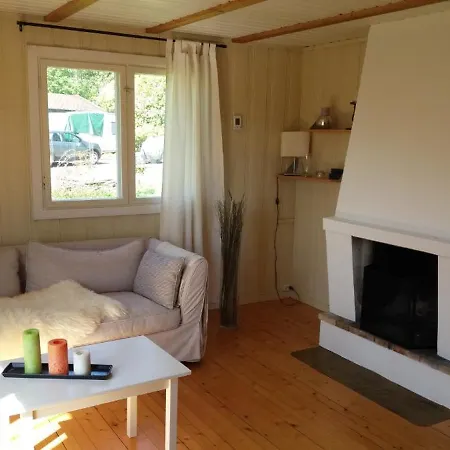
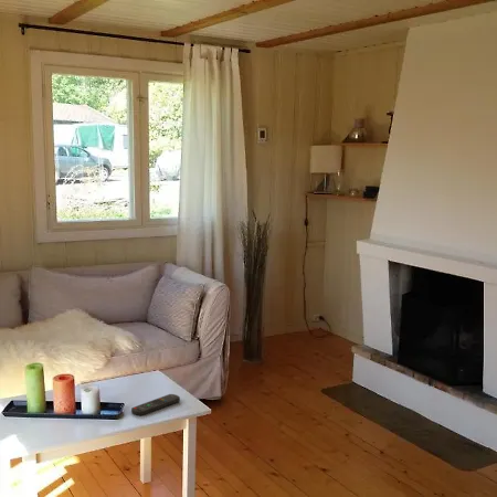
+ remote control (156, 403)
